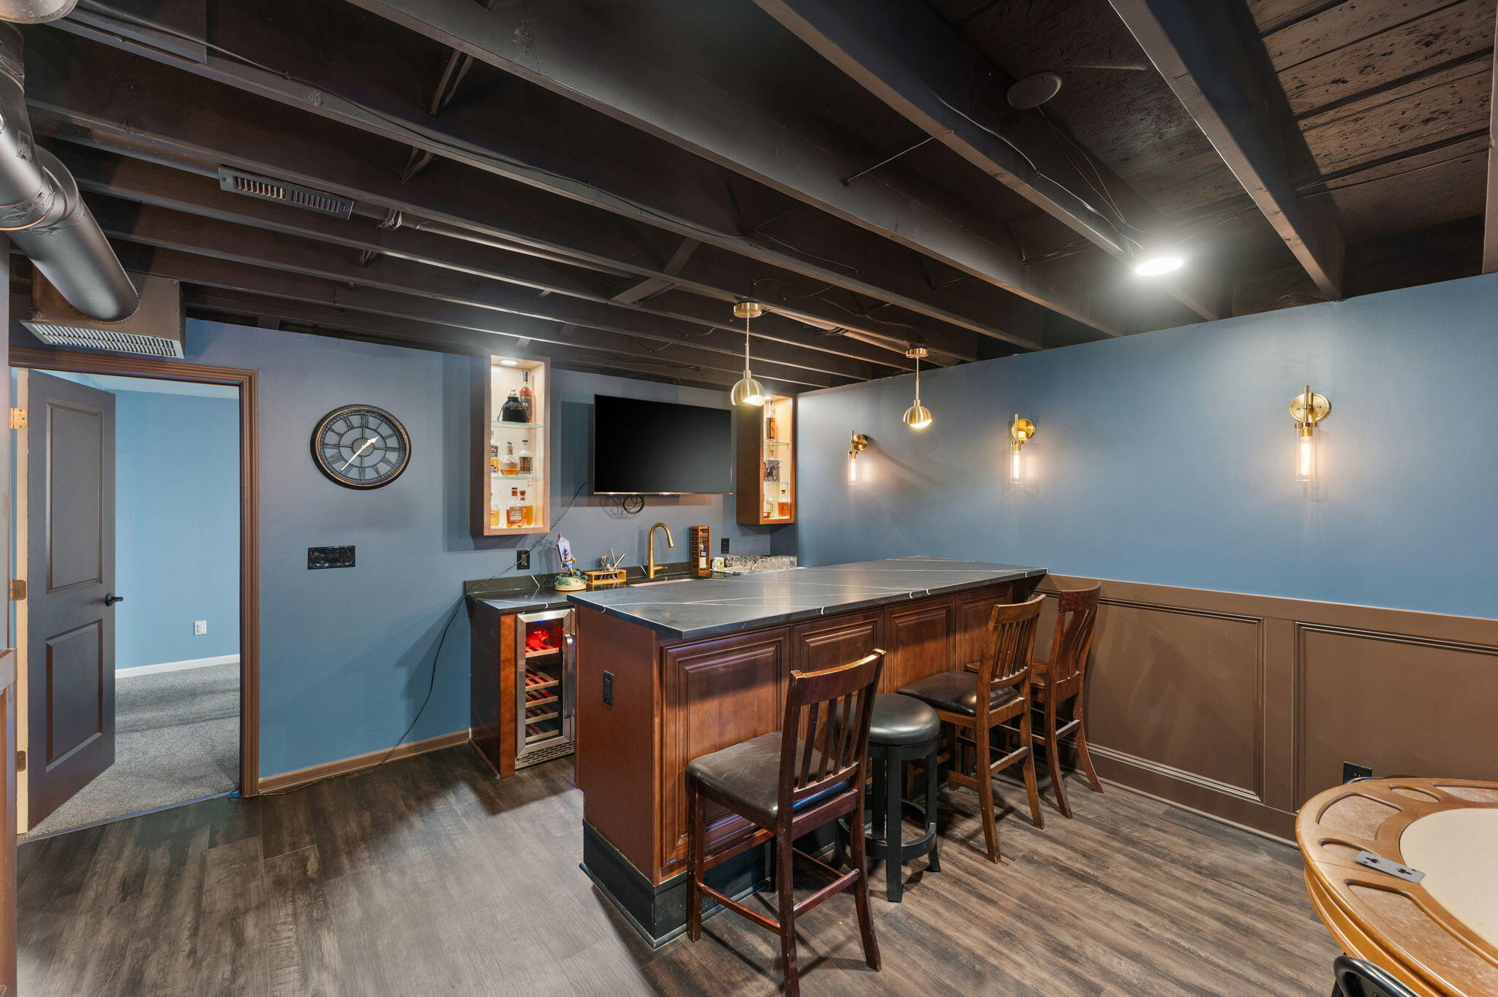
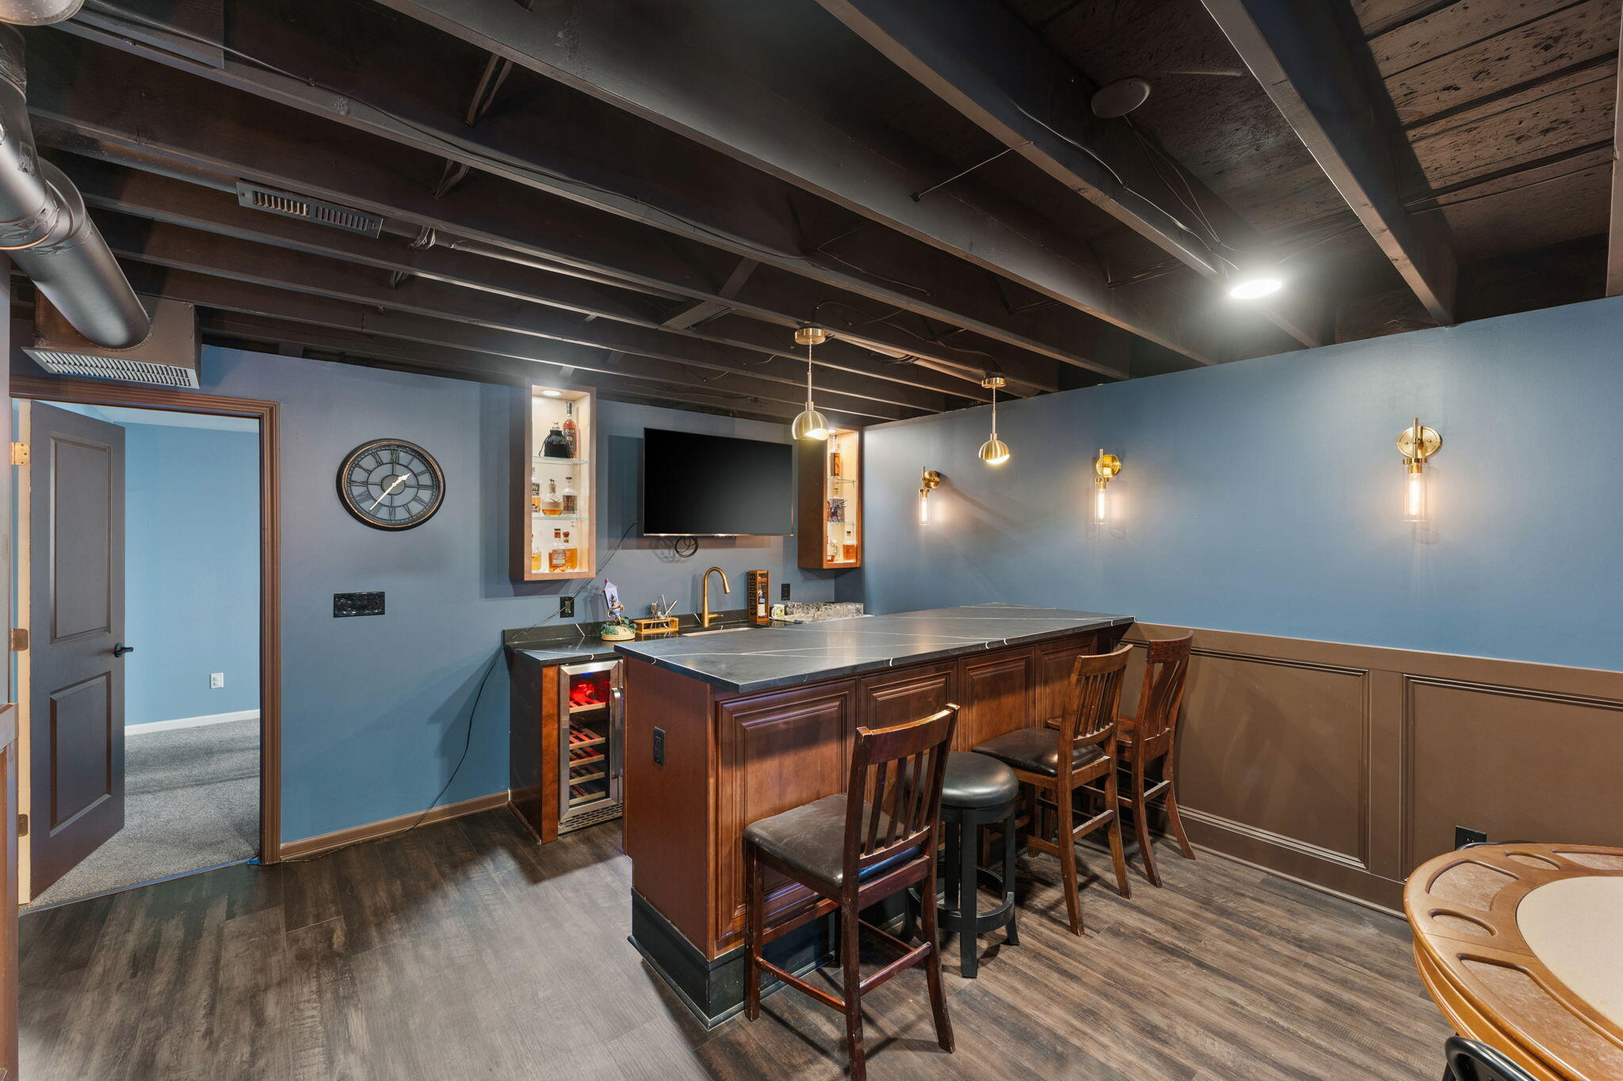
- playing card (1388, 867)
